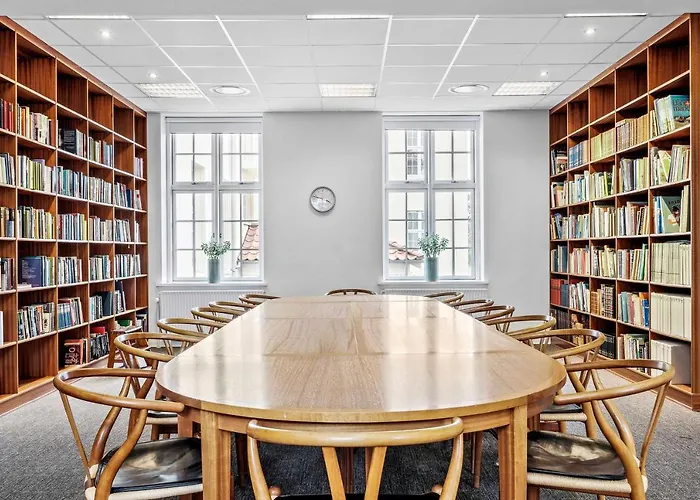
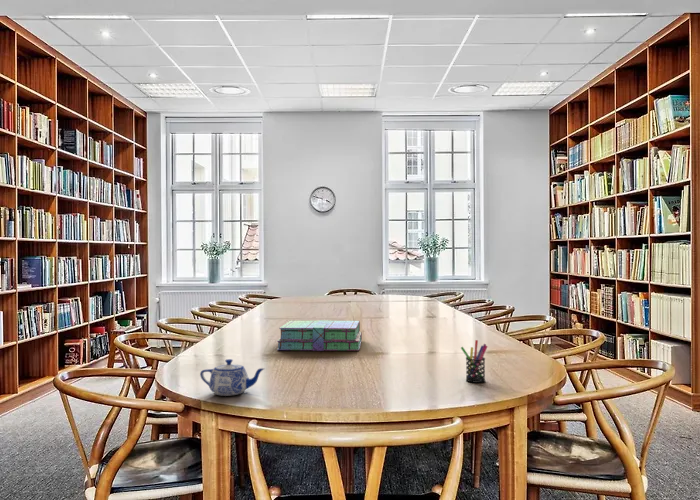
+ pen holder (473, 360)
+ teapot (232, 376)
+ stack of books (321, 334)
